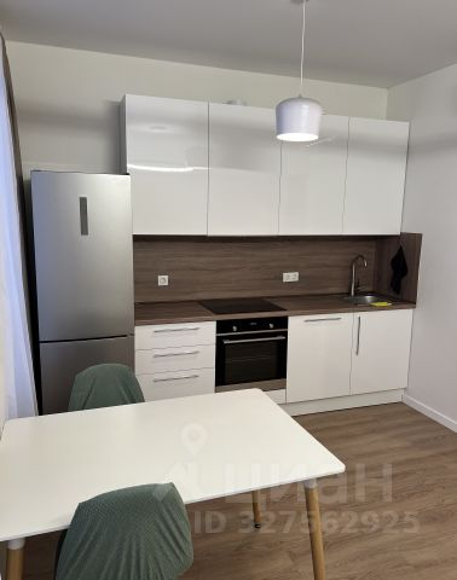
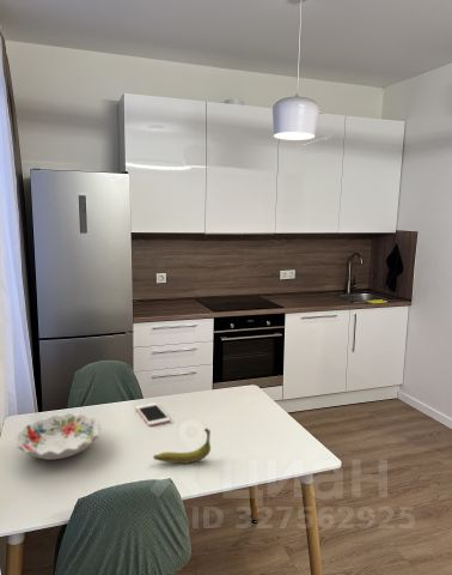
+ cell phone (152, 413)
+ decorative bowl (60, 438)
+ banana (182, 453)
